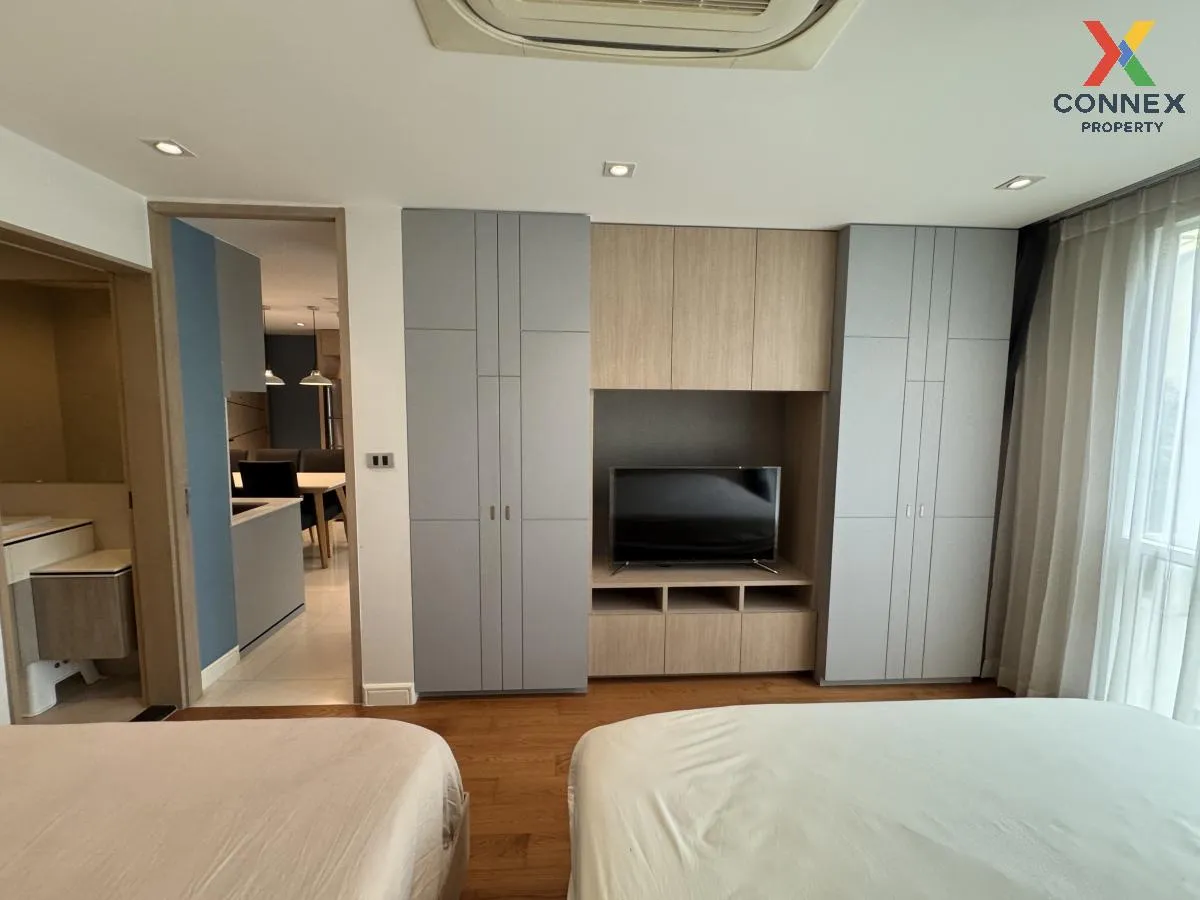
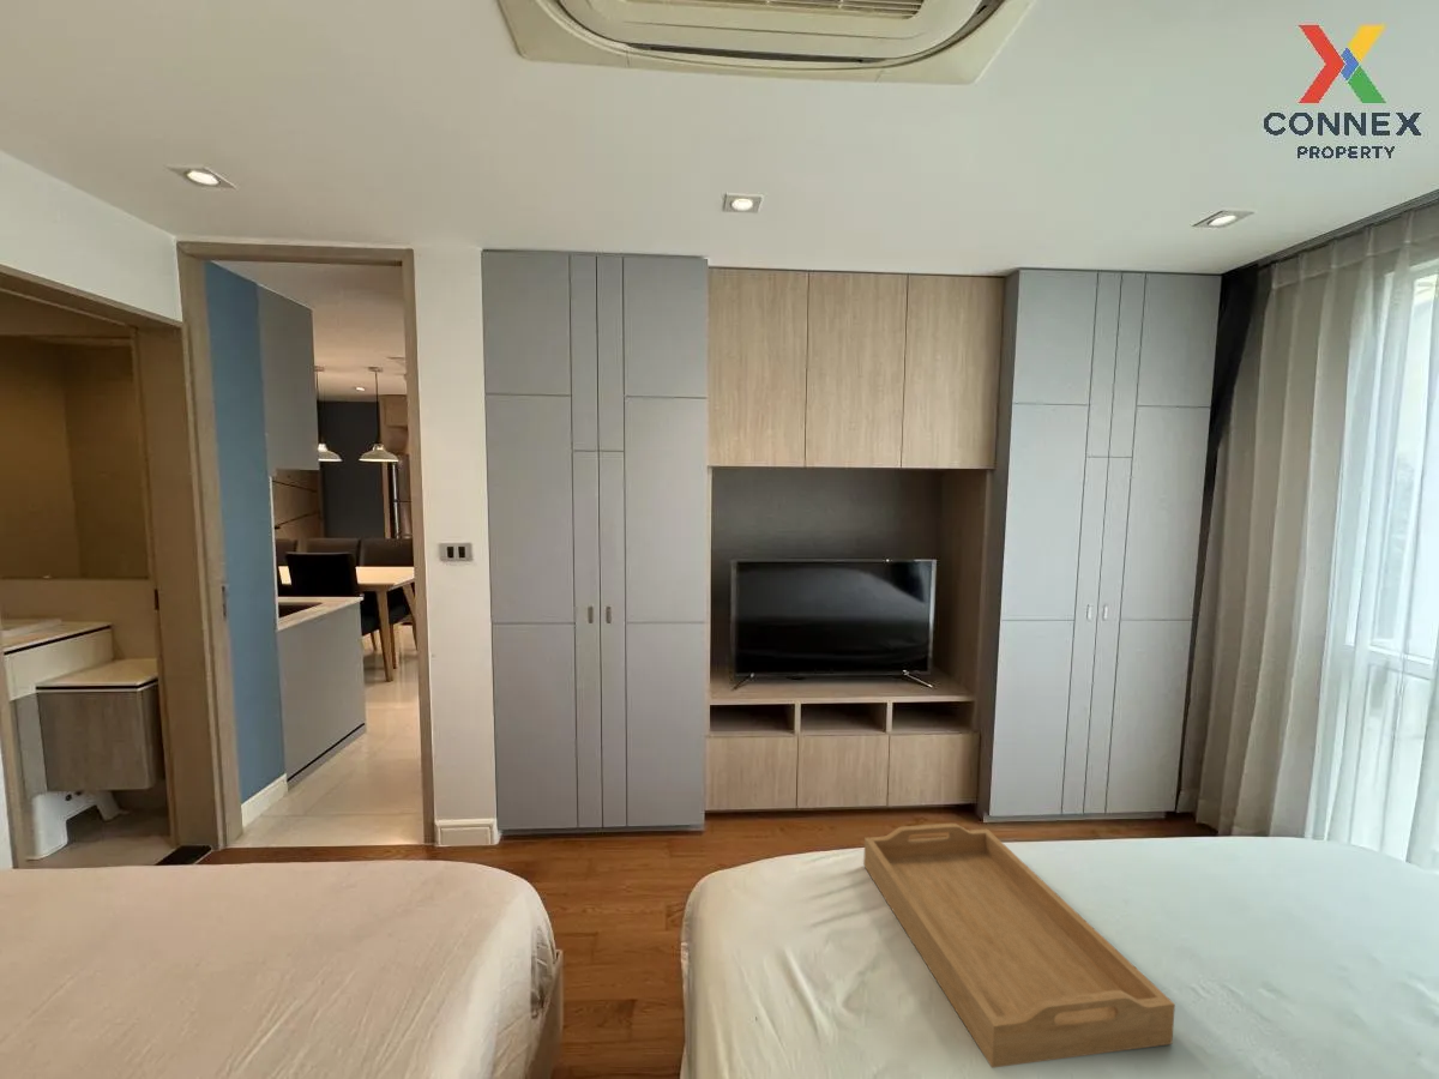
+ serving tray (989, 916)
